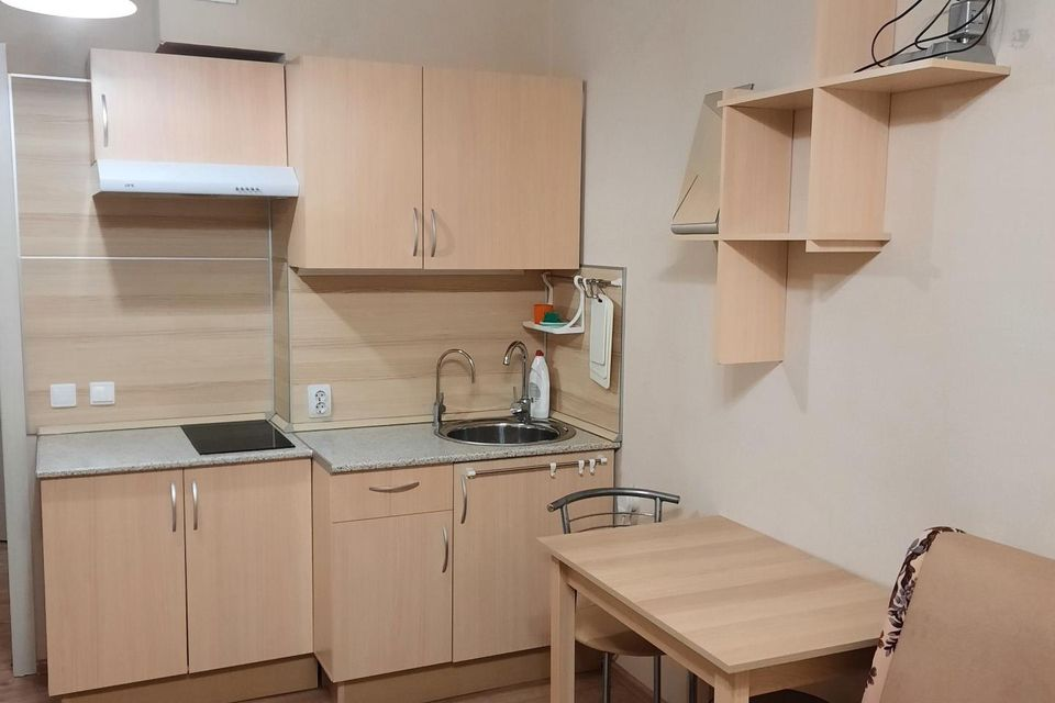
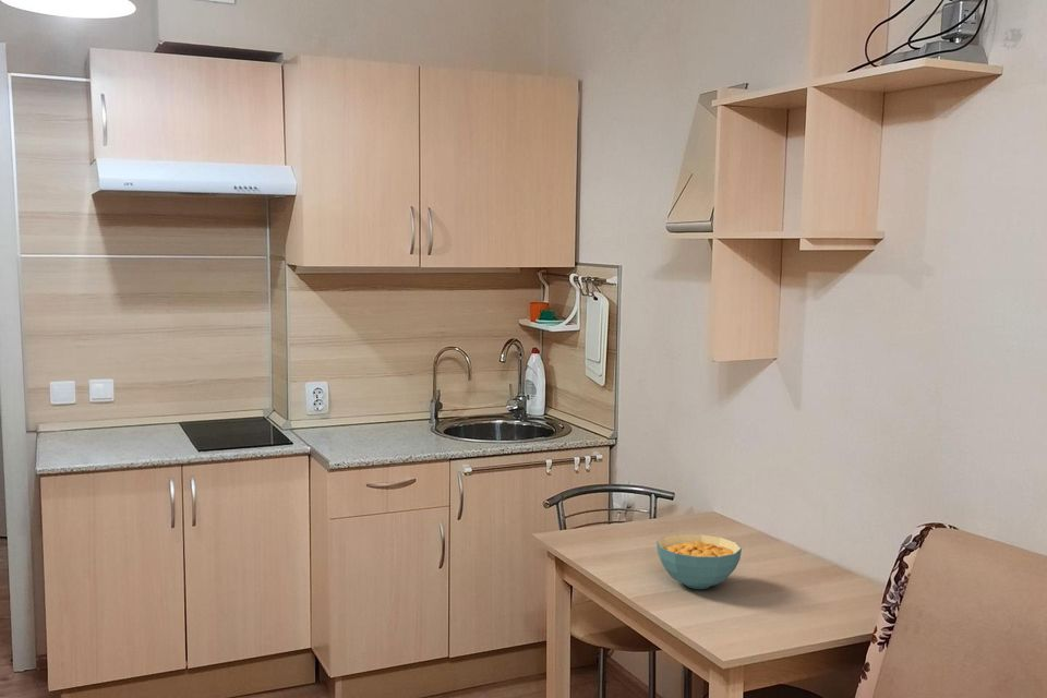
+ cereal bowl (698, 565)
